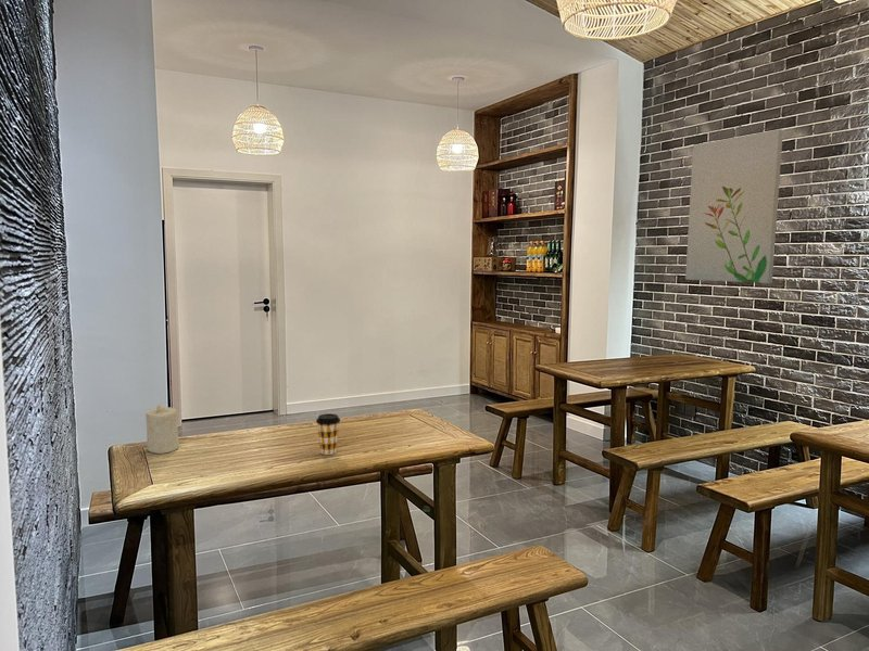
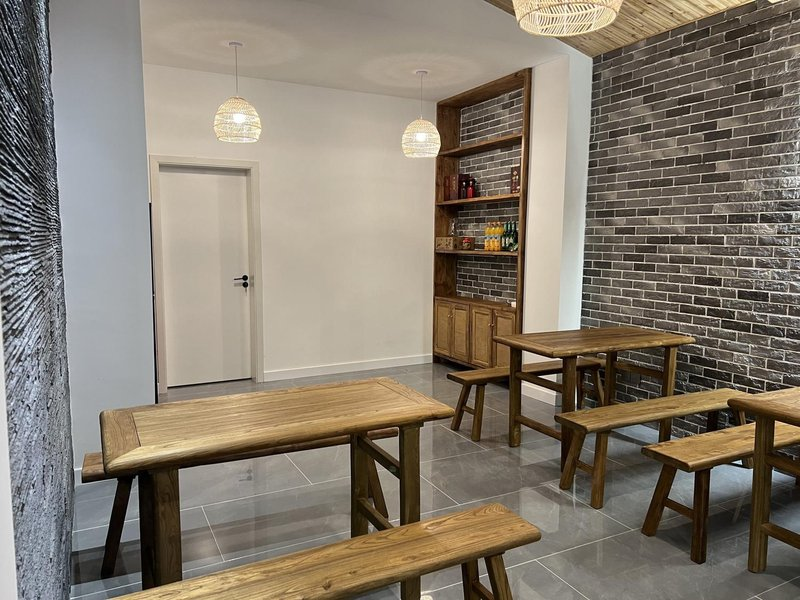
- candle (162, 425)
- coffee cup (328, 434)
- wall art (730, 210)
